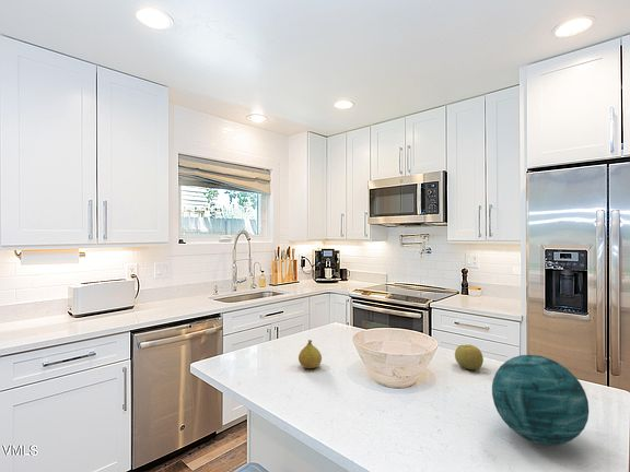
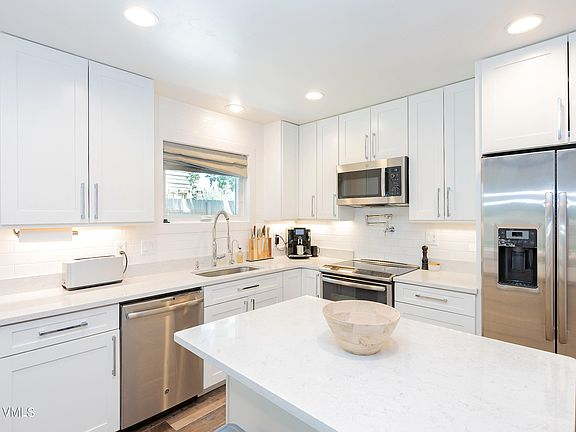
- fruit (310, 353)
- fruit (468, 356)
- decorative orb (537, 397)
